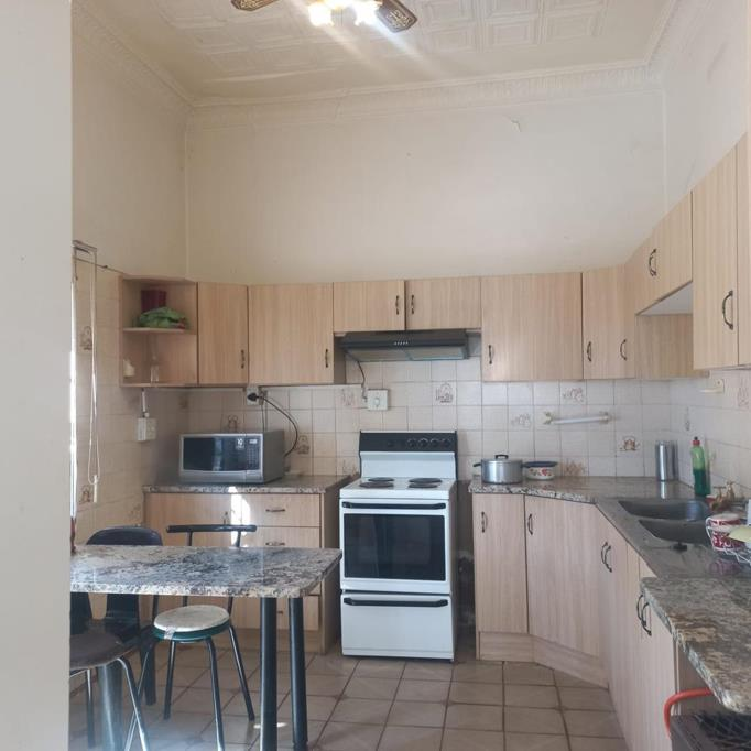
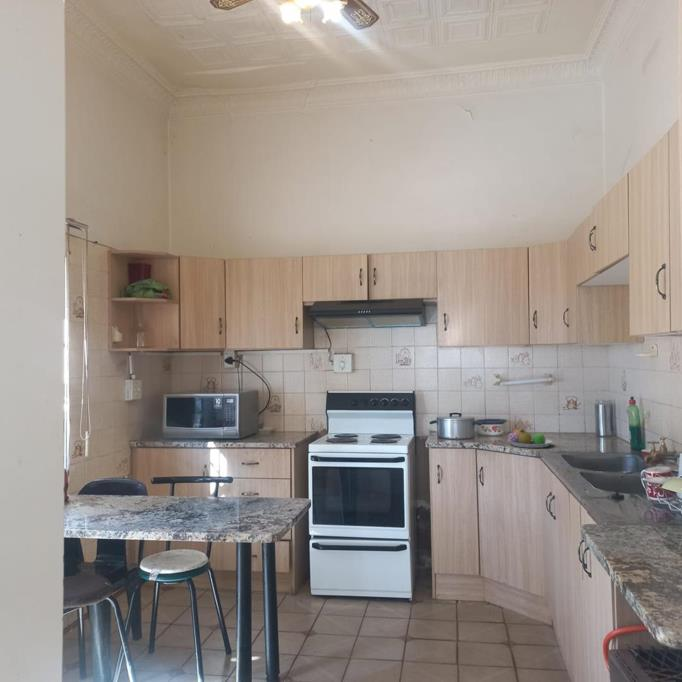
+ fruit bowl (530, 436)
